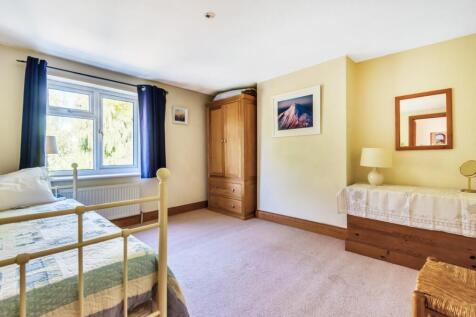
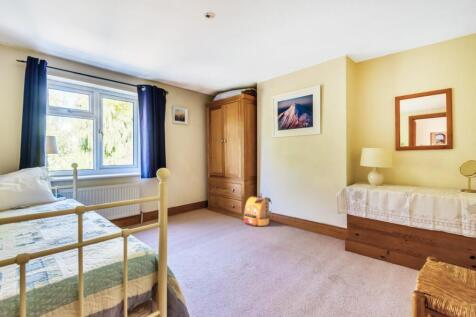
+ backpack (257, 207)
